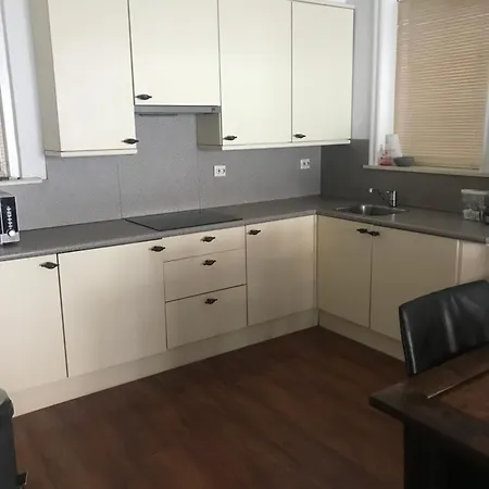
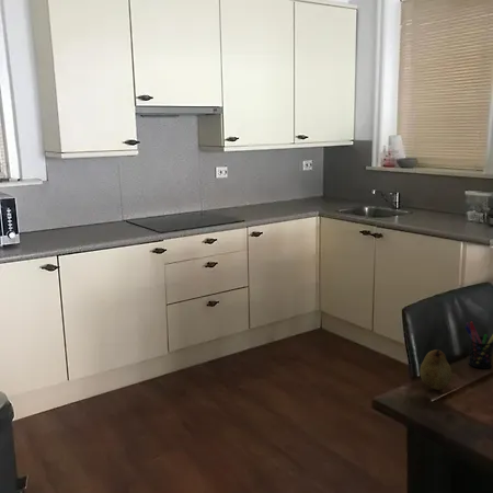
+ pen holder (480, 344)
+ fruit (435, 366)
